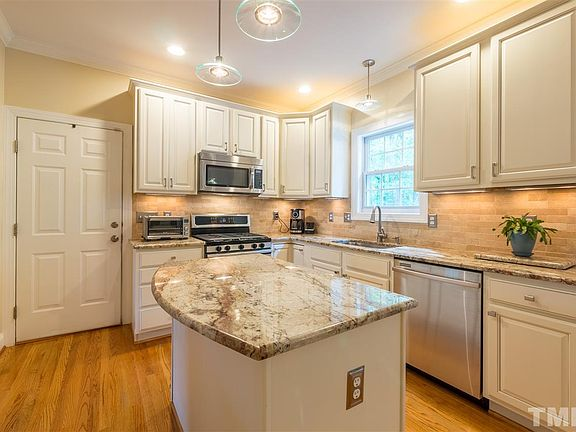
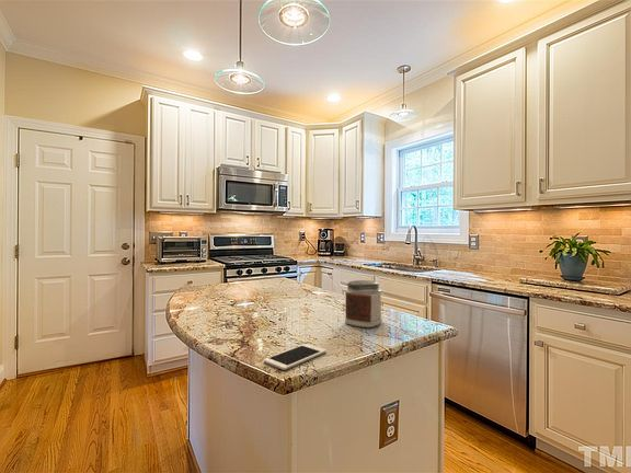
+ jar (363, 302)
+ cell phone (296, 355)
